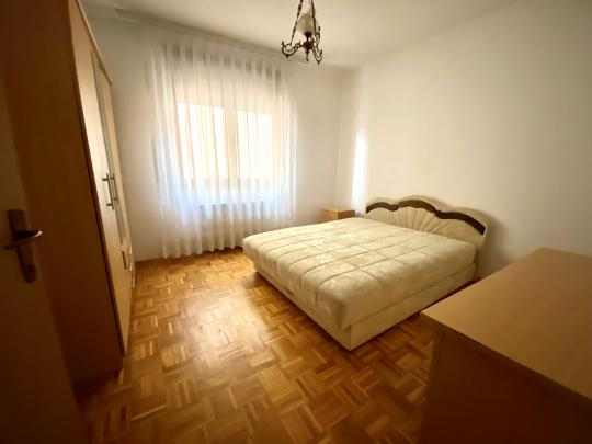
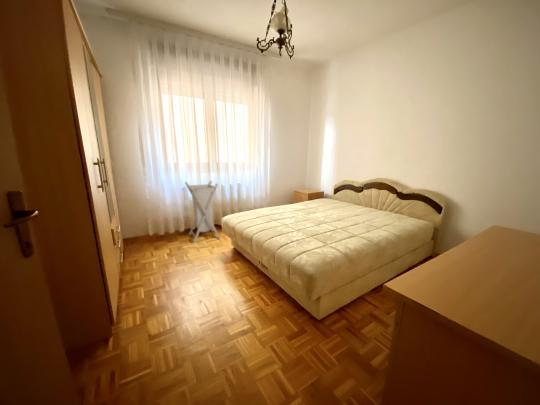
+ laundry hamper (202, 210)
